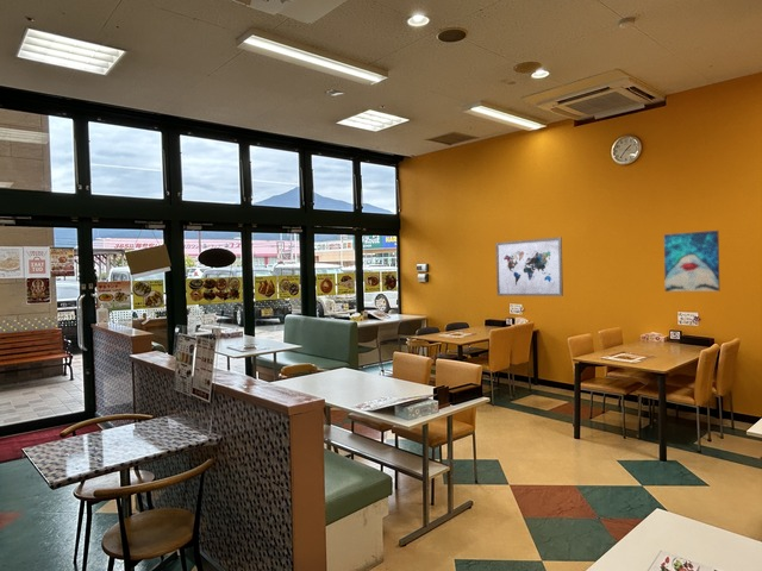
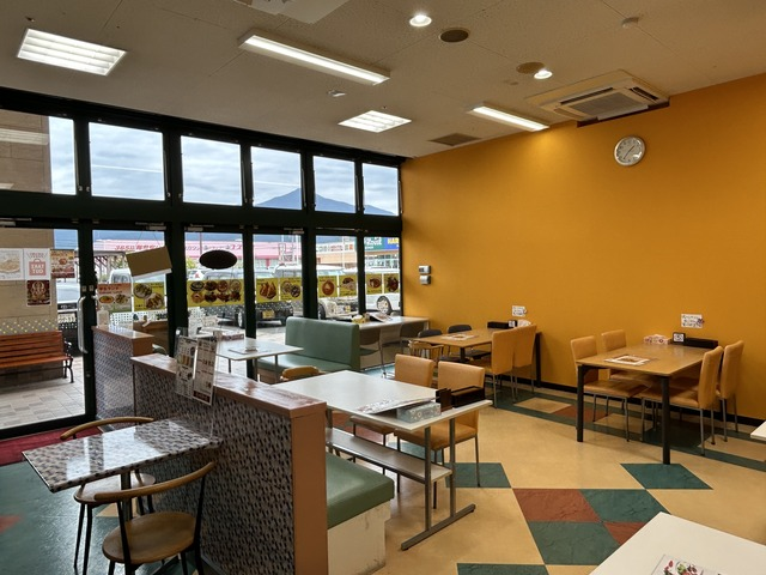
- wall art (691, 262)
- wall art (527, 268)
